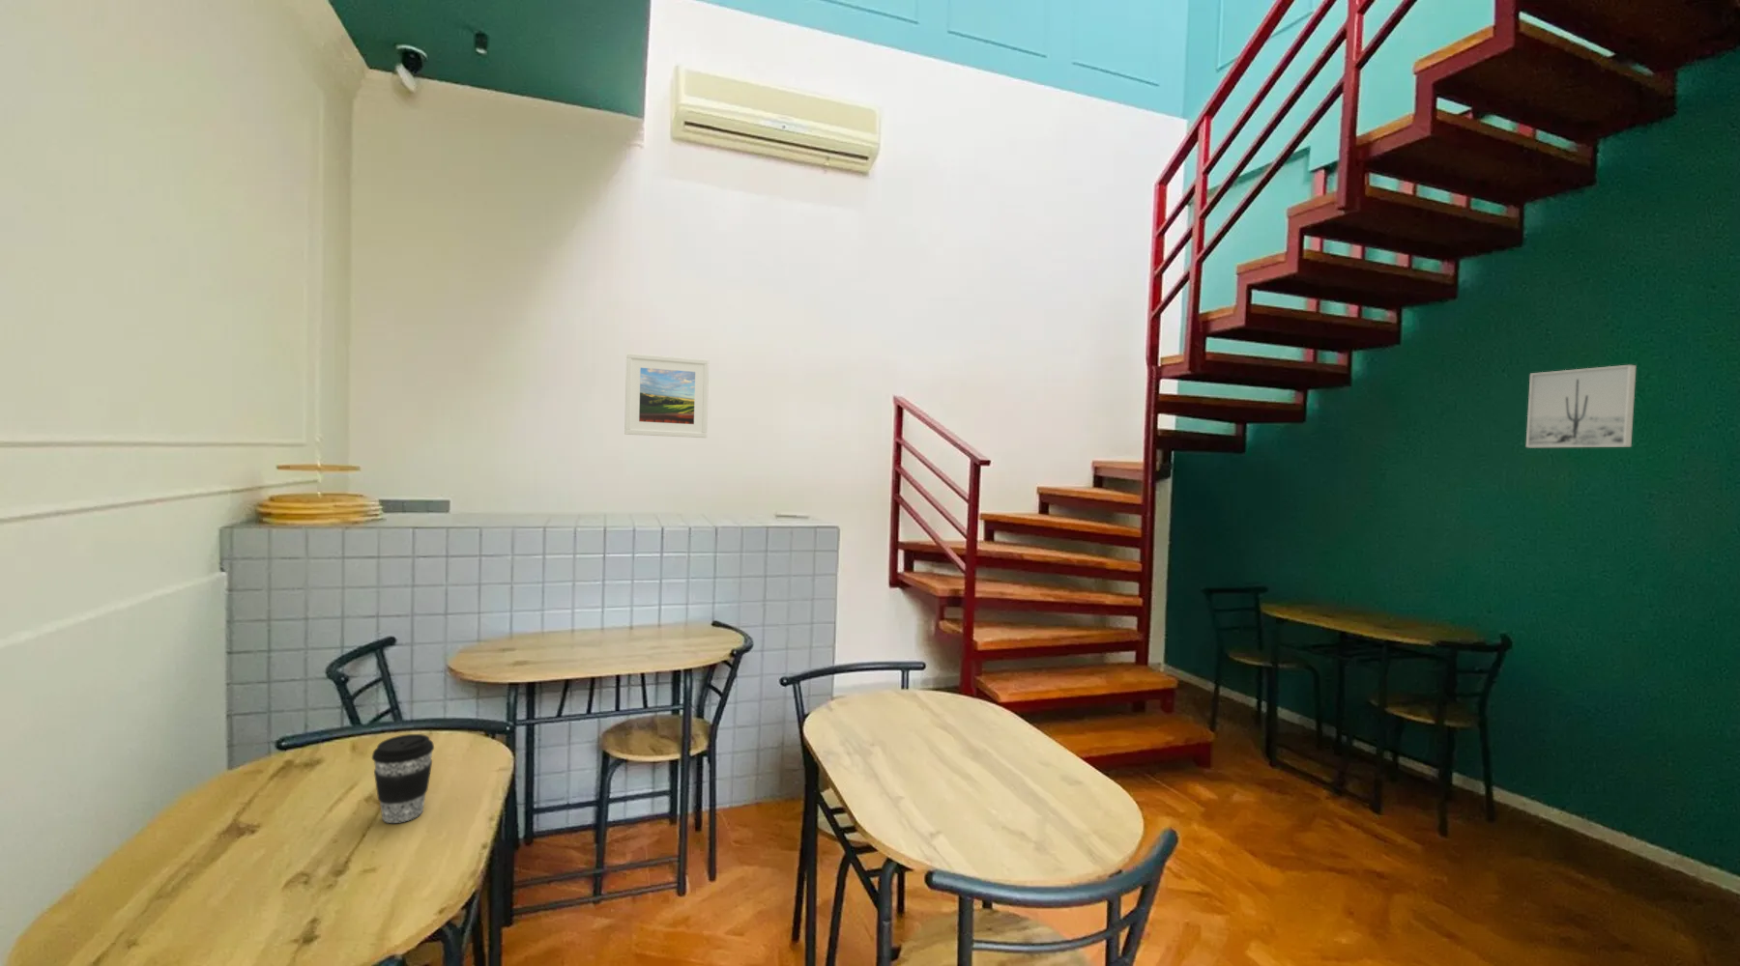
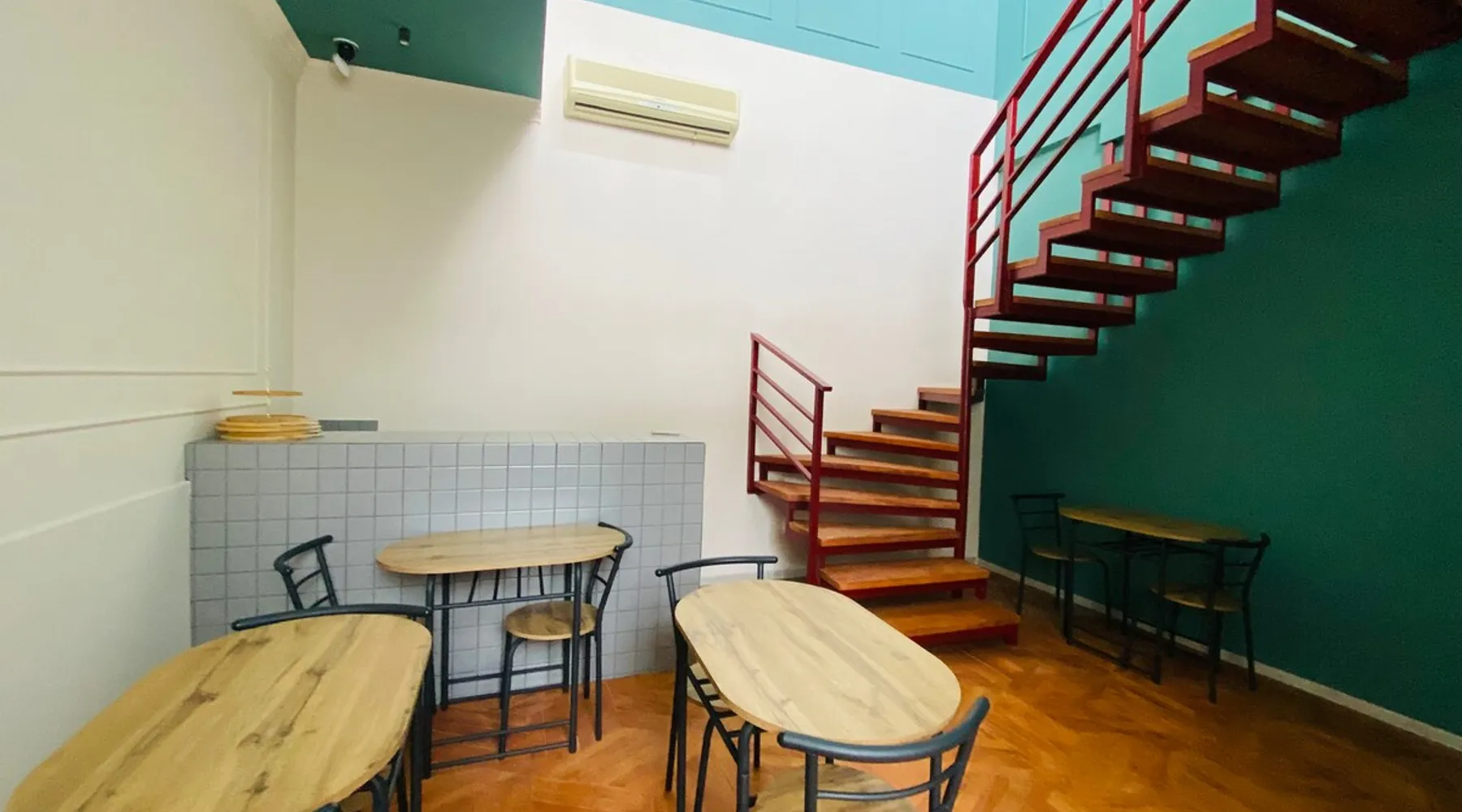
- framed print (666, 396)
- wall art (1578, 408)
- coffee cup (403, 778)
